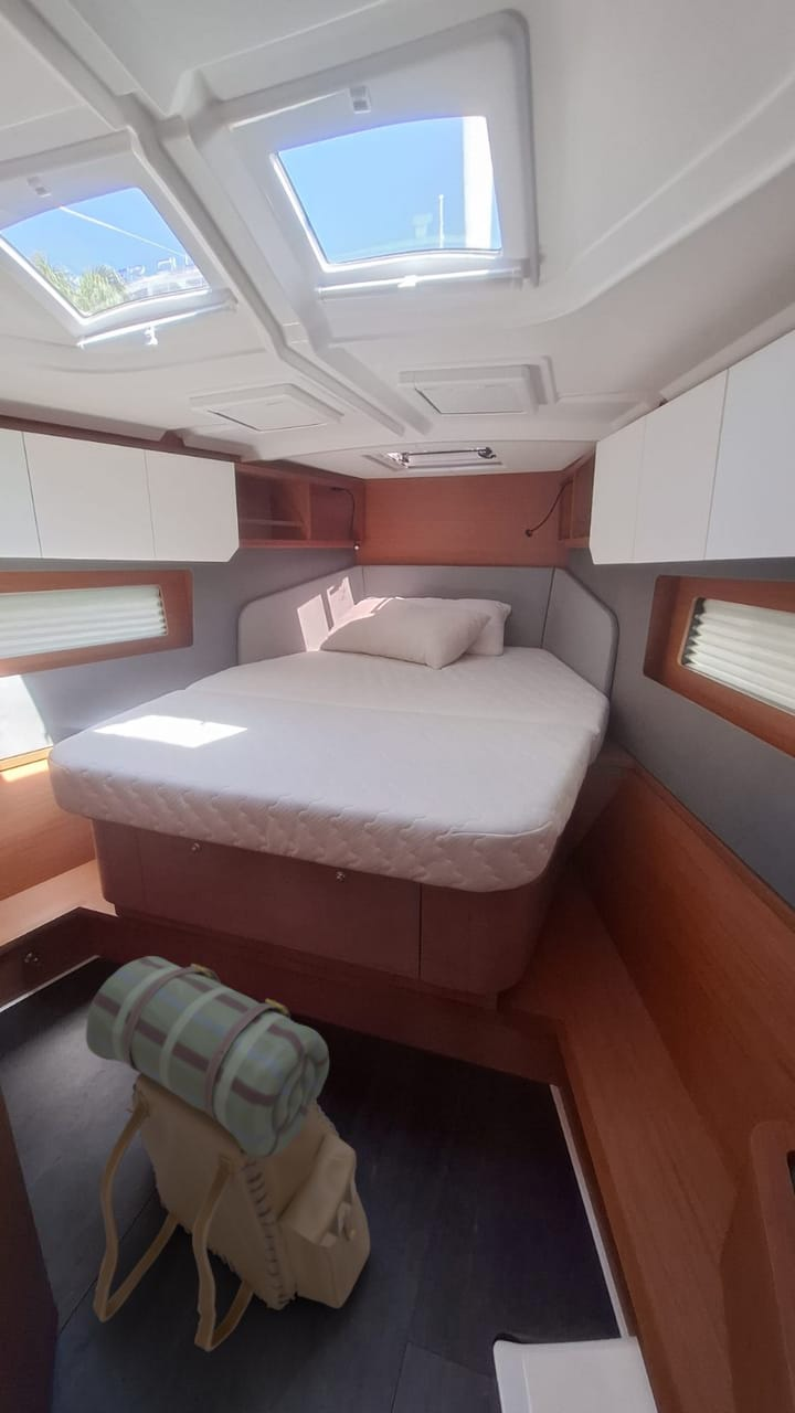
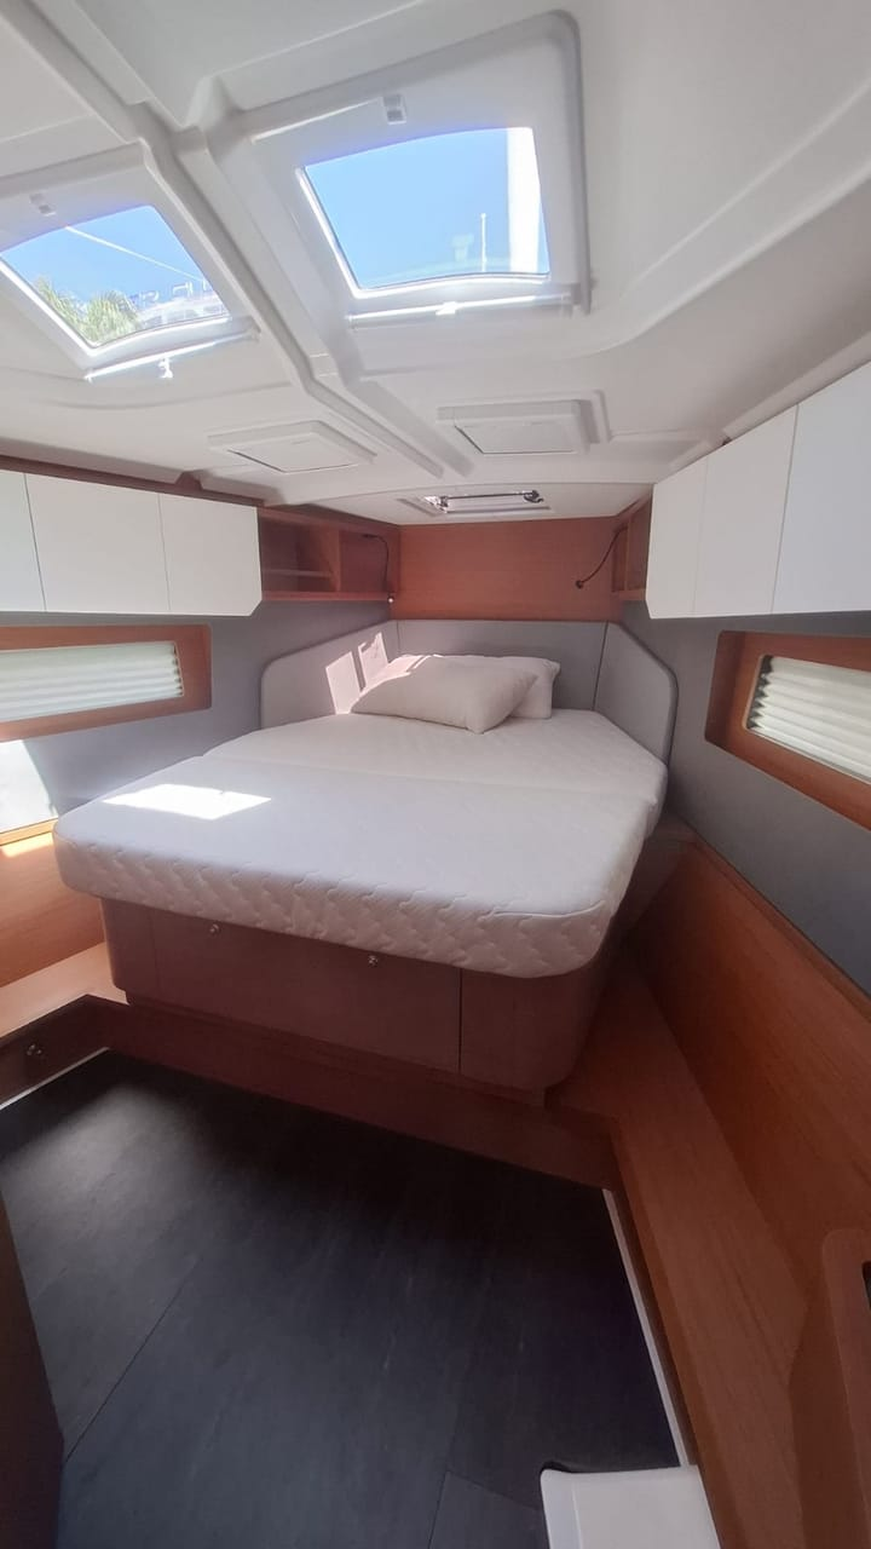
- backpack (212, 1124)
